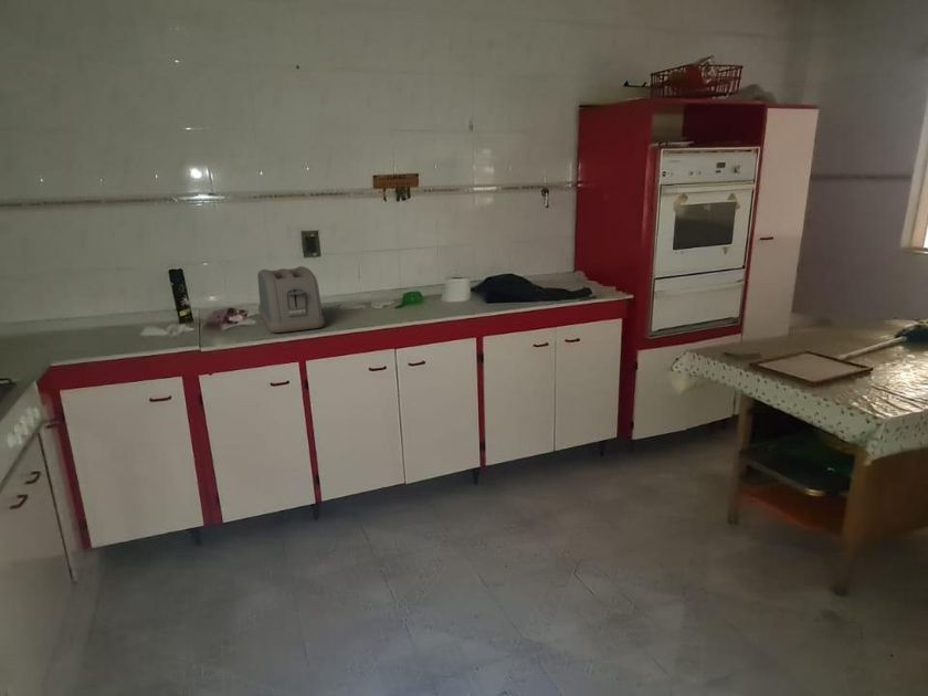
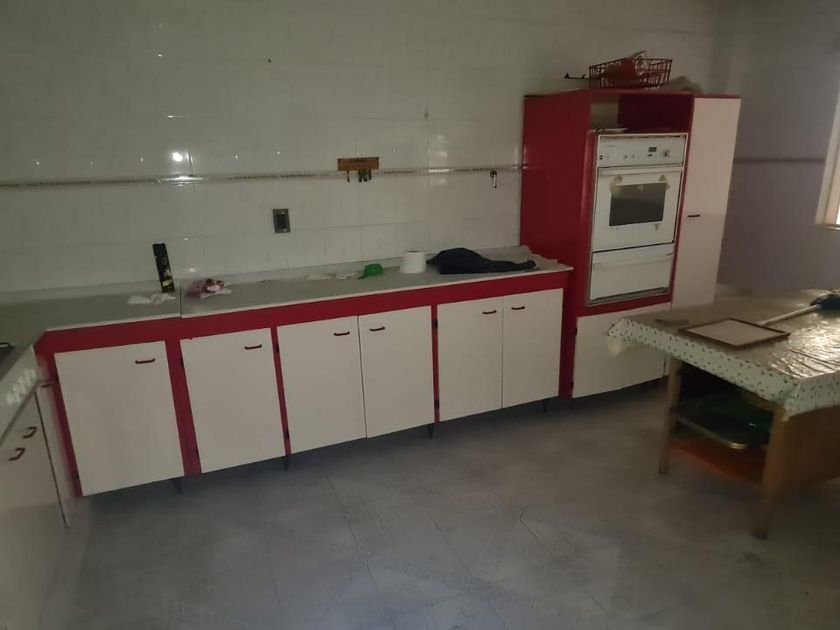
- toaster (288, 295)
